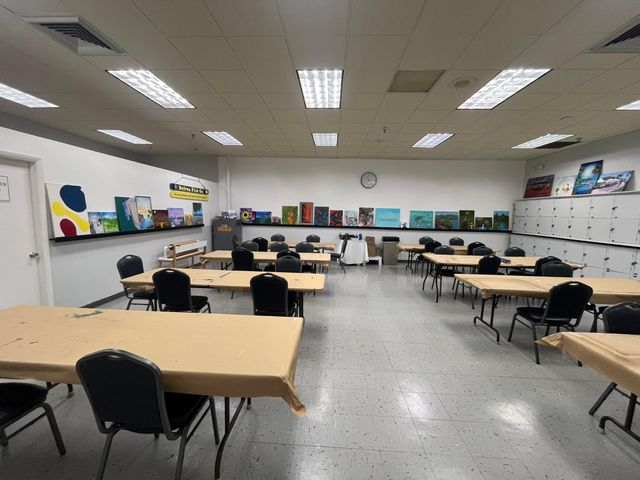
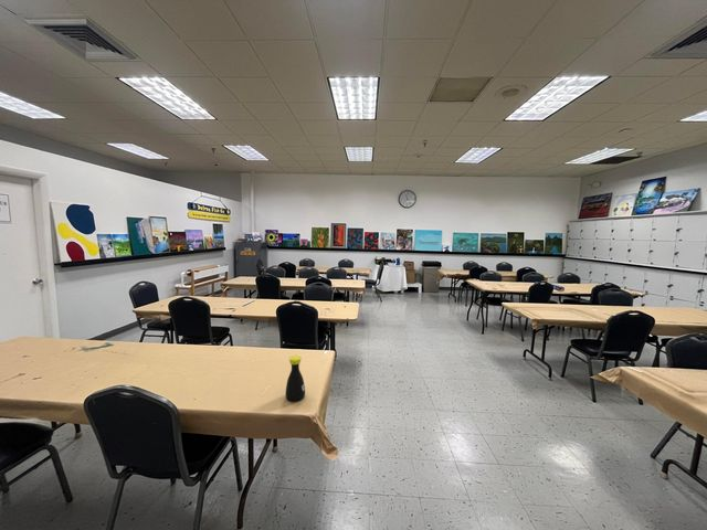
+ bottle (295, 377)
